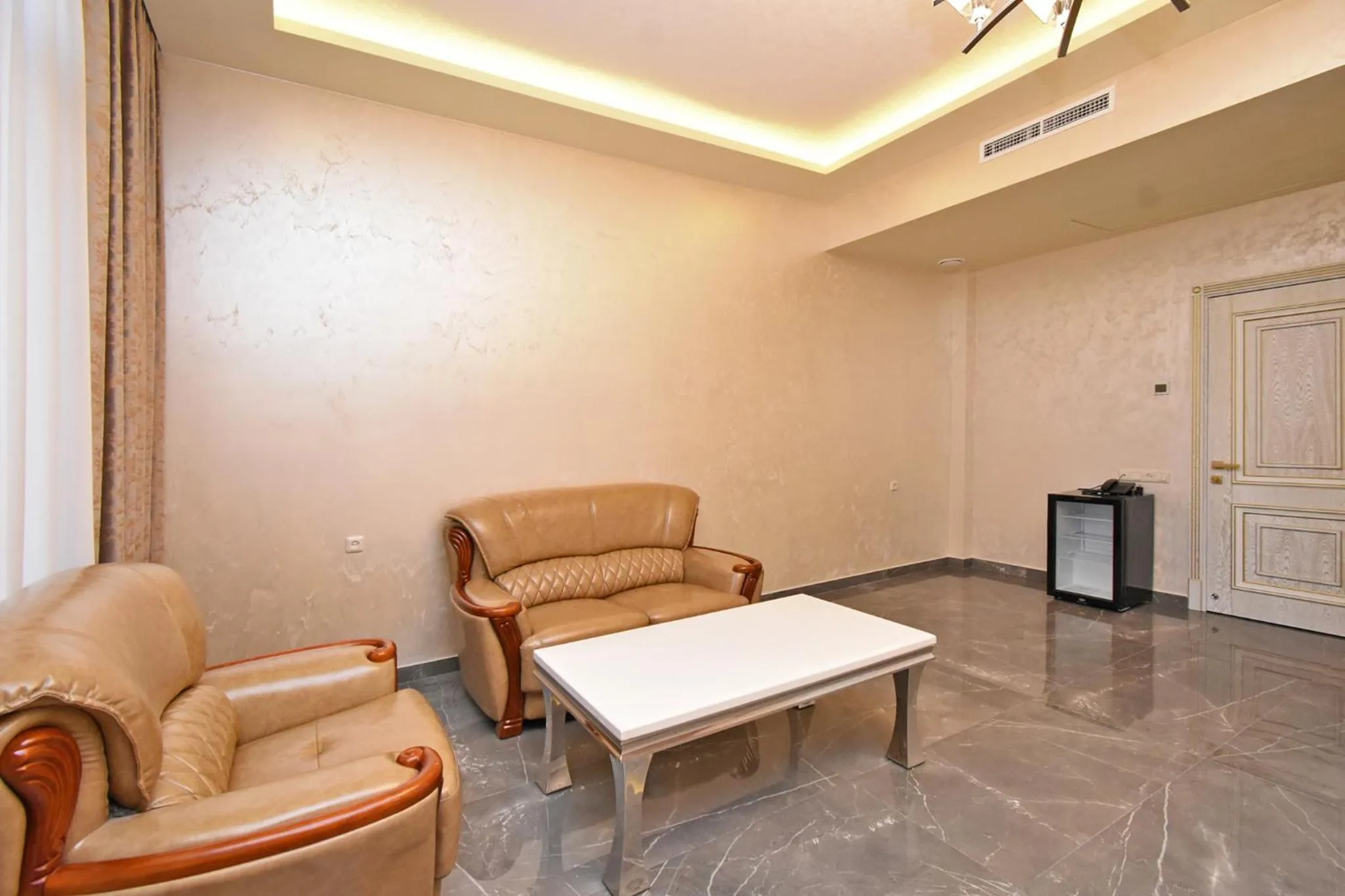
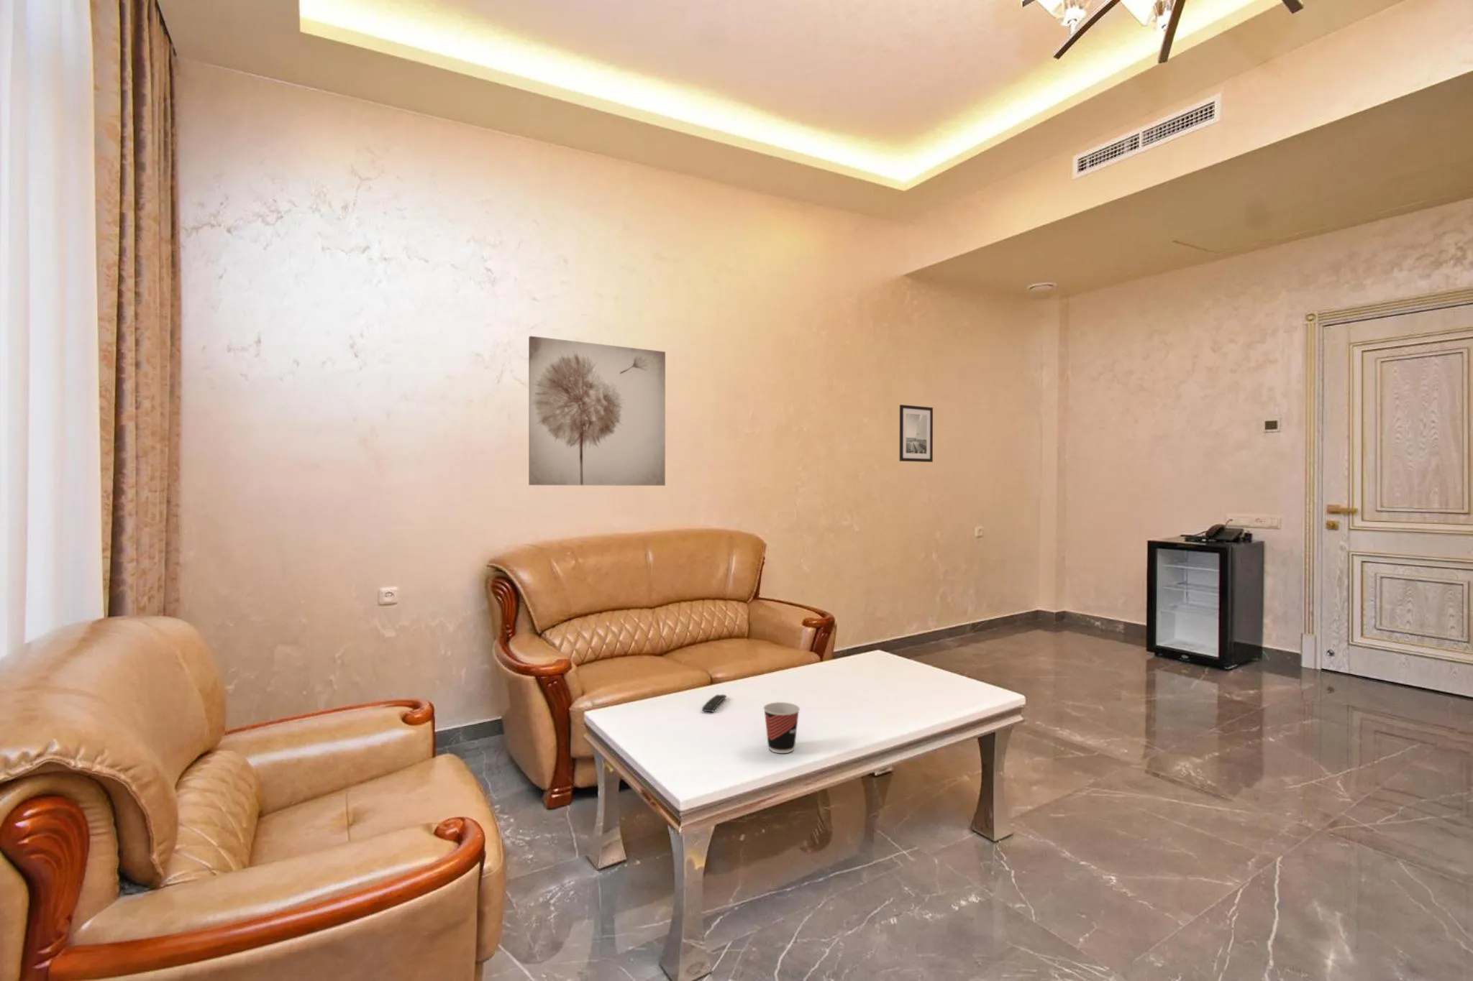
+ wall art (600, 415)
+ wall art (917, 434)
+ remote control (715, 702)
+ cup (781, 728)
